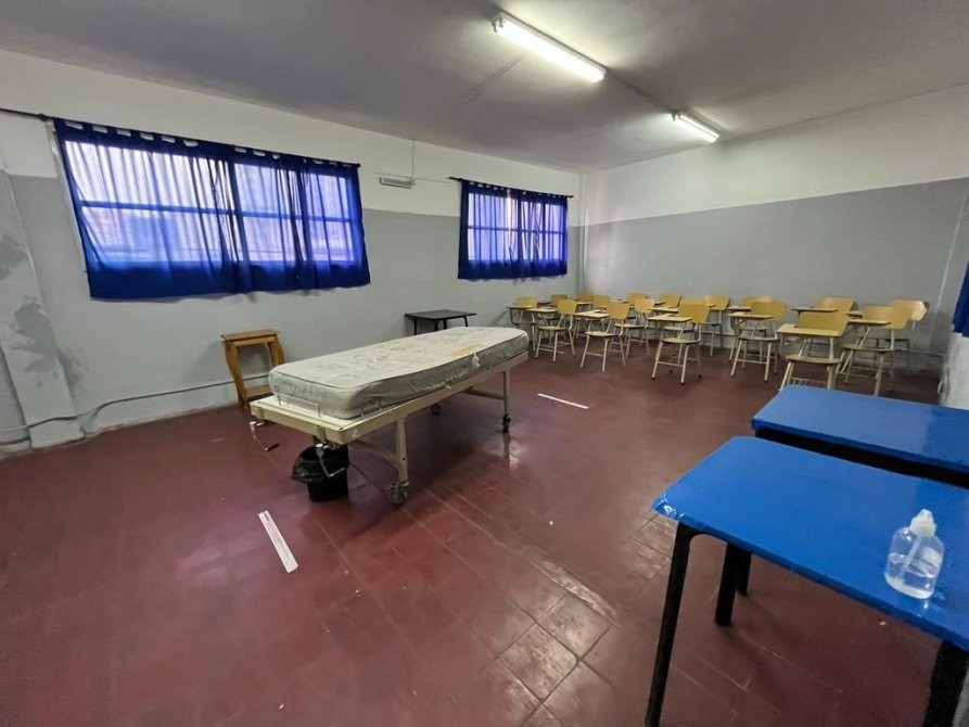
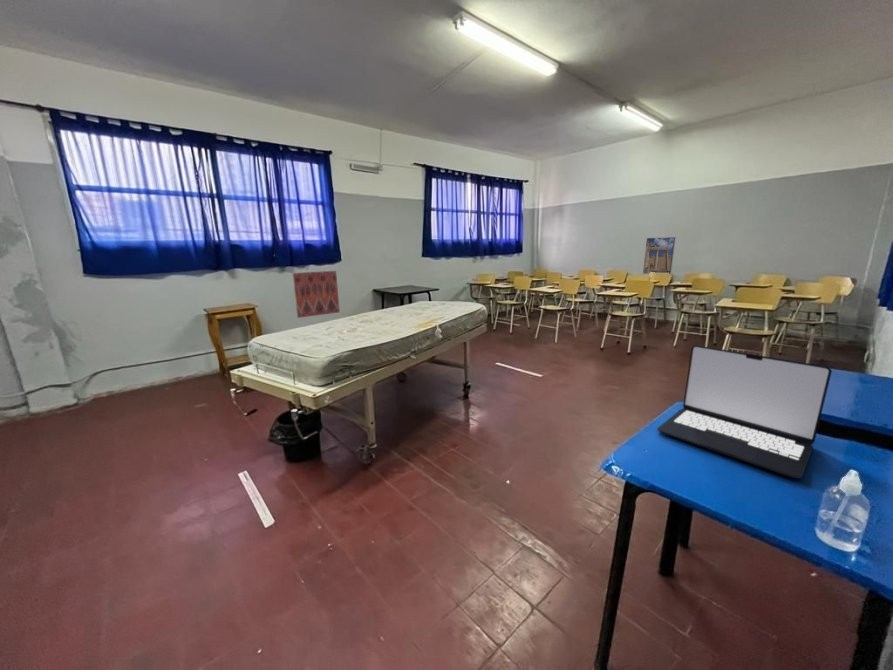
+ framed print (658, 256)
+ wall art (317, 293)
+ laptop (737, 402)
